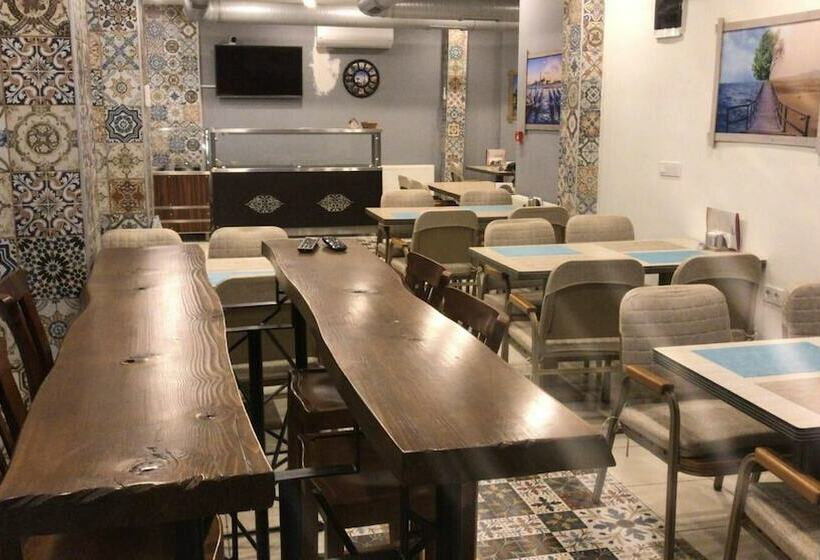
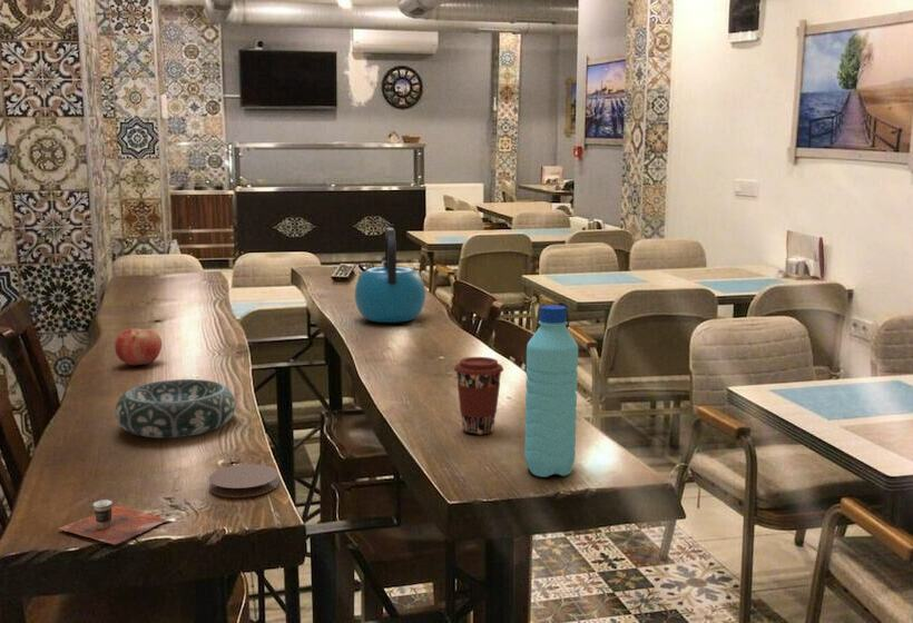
+ fruit (138, 346)
+ kettle (390, 273)
+ water bottle (551, 389)
+ decorative bowl (176, 407)
+ coffee cup (478, 395)
+ coaster (244, 479)
+ cup (114, 513)
